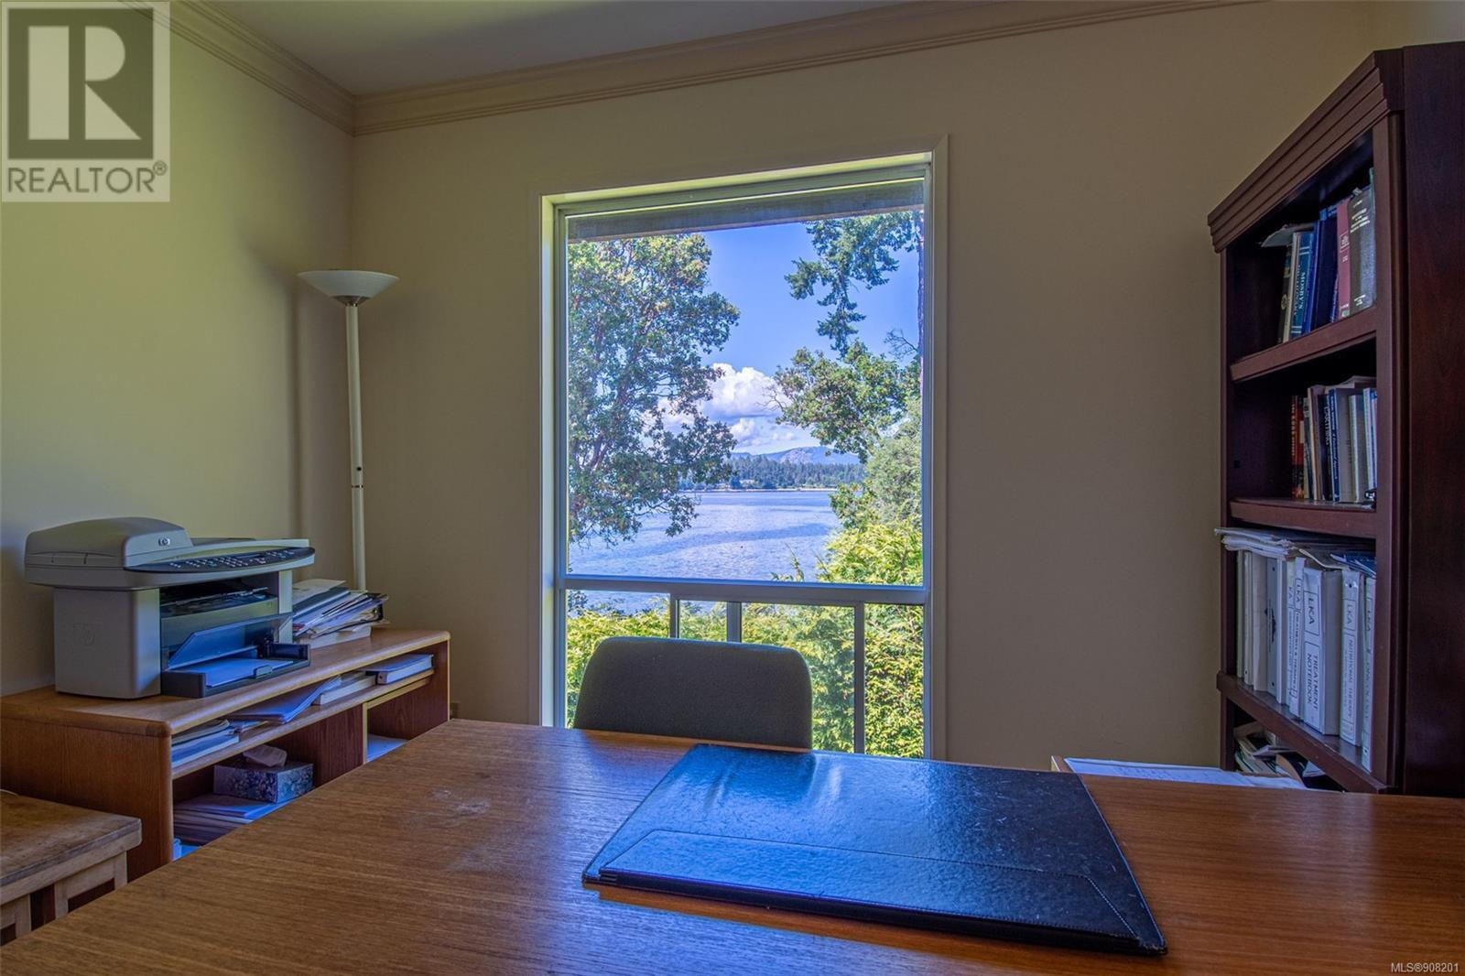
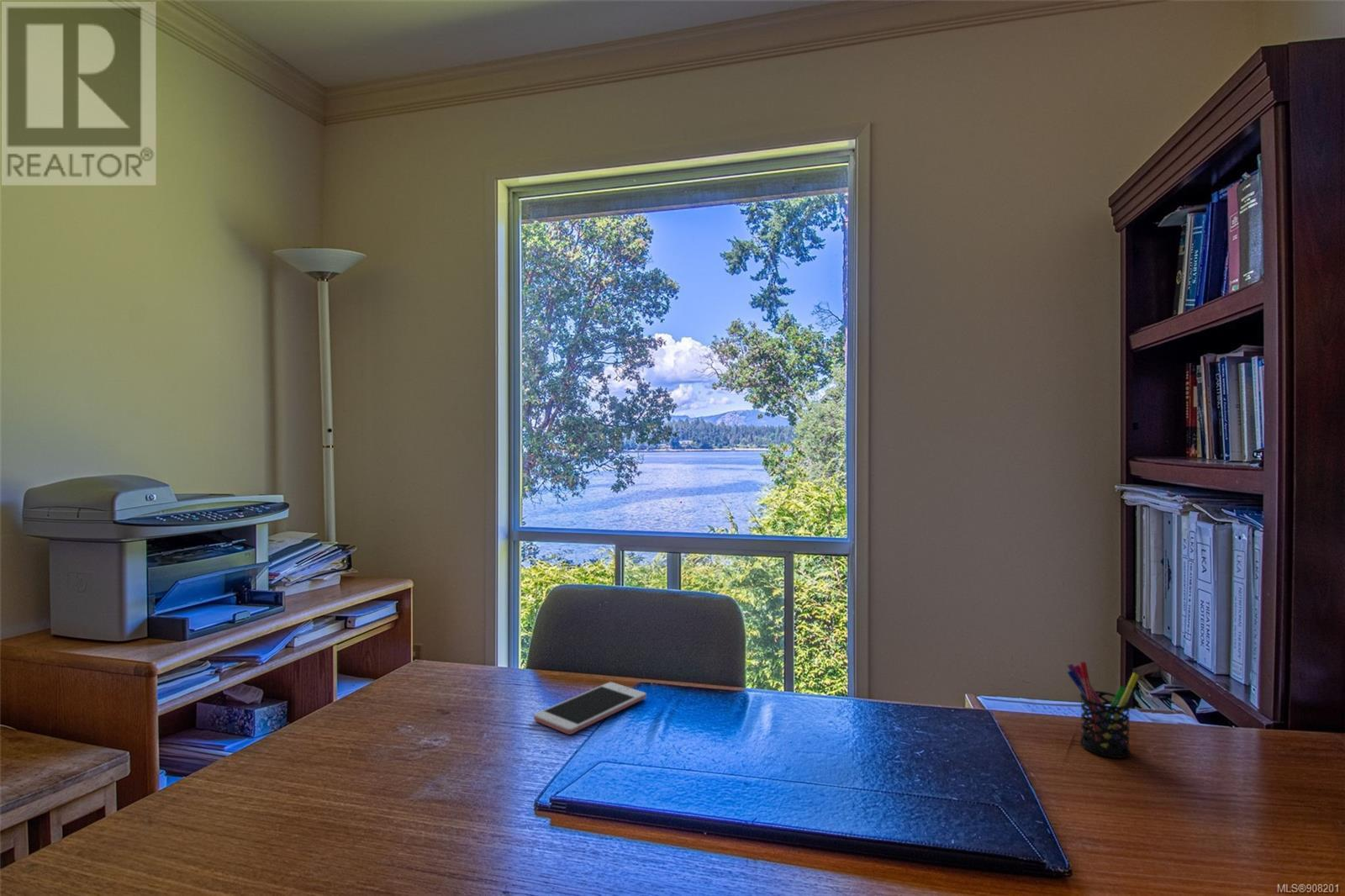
+ cell phone (592, 706)
+ pen holder (1105, 707)
